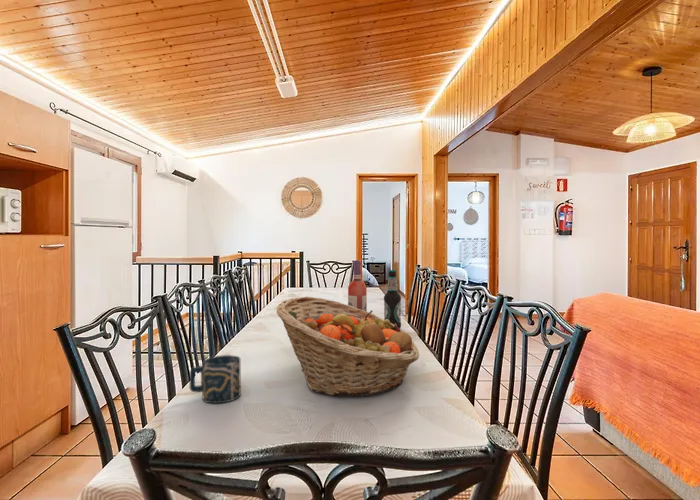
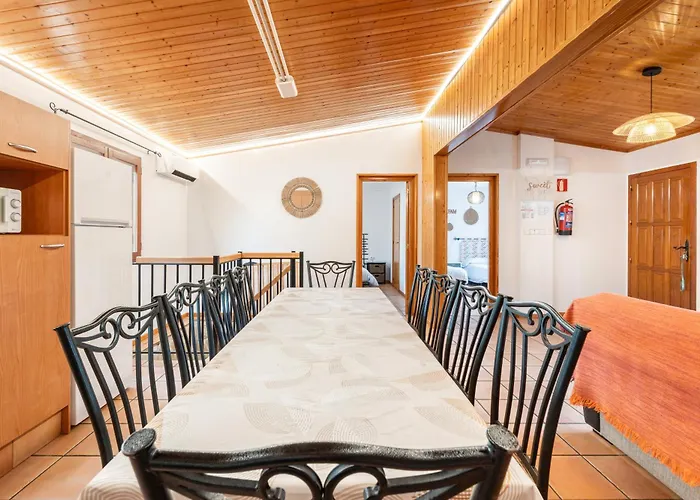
- wine bottle (357, 298)
- bottle (392, 299)
- cup (215, 378)
- fruit basket (348, 337)
